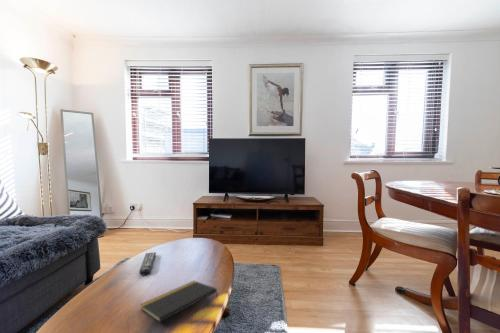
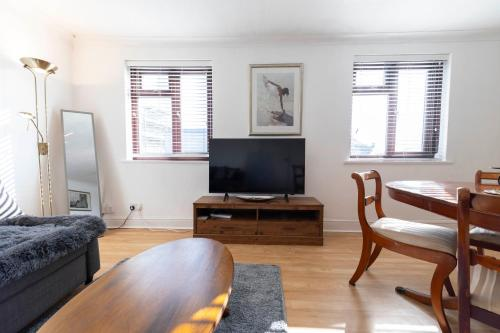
- remote control (148, 262)
- notepad (179, 298)
